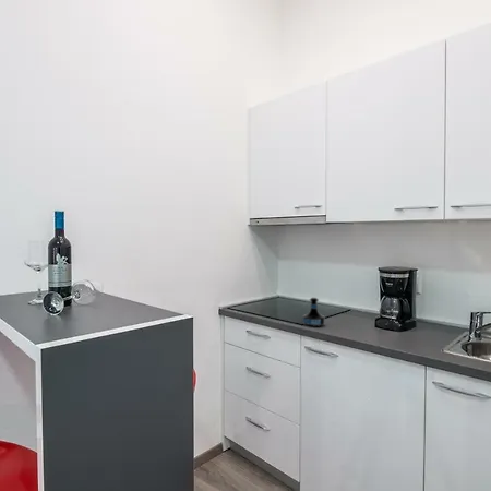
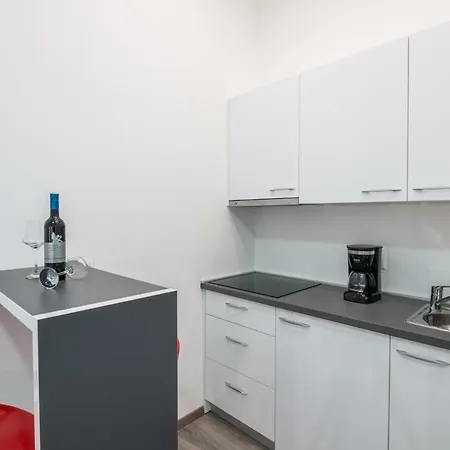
- tequila bottle (313, 311)
